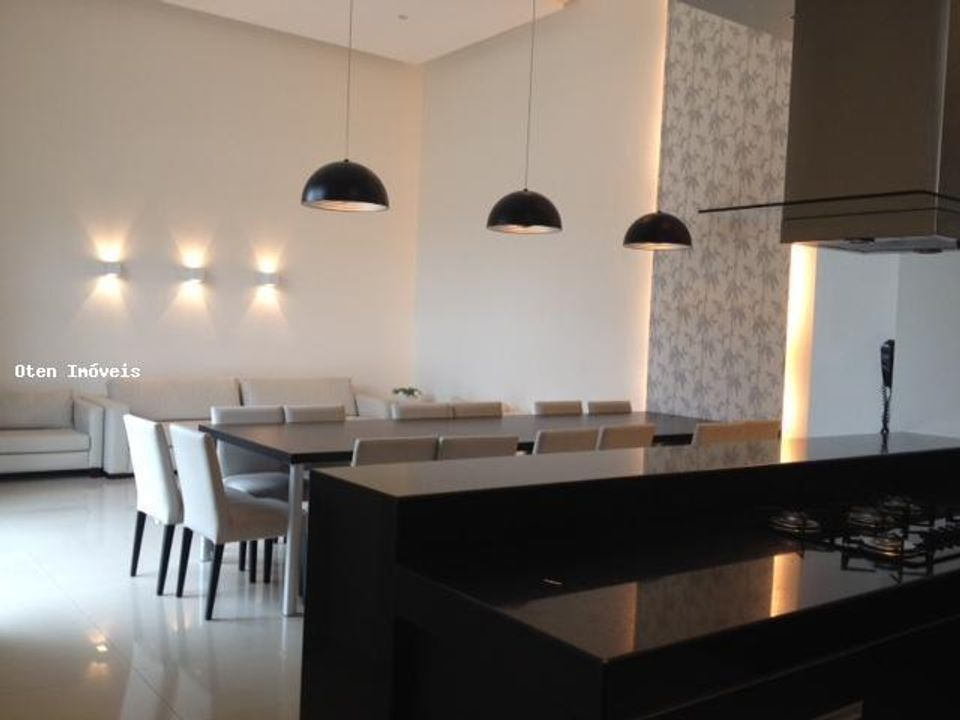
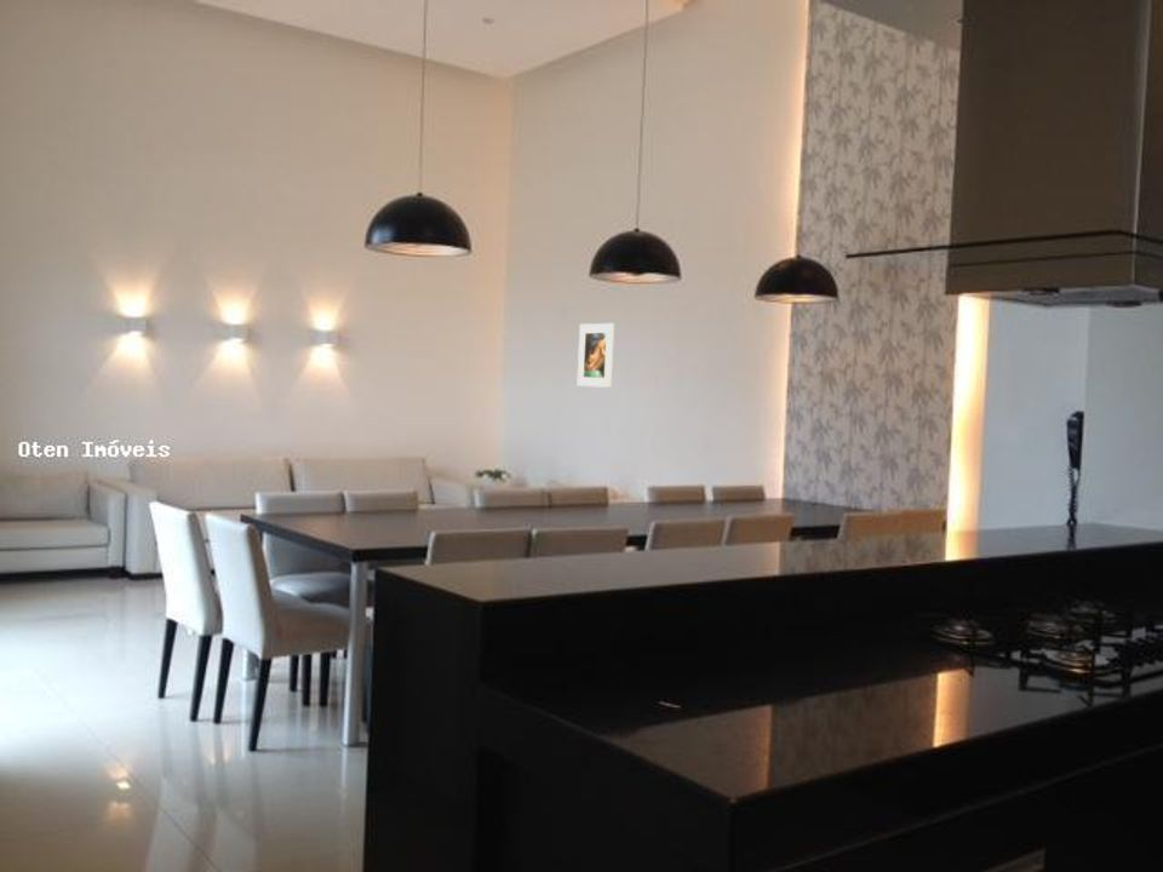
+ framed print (595, 355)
